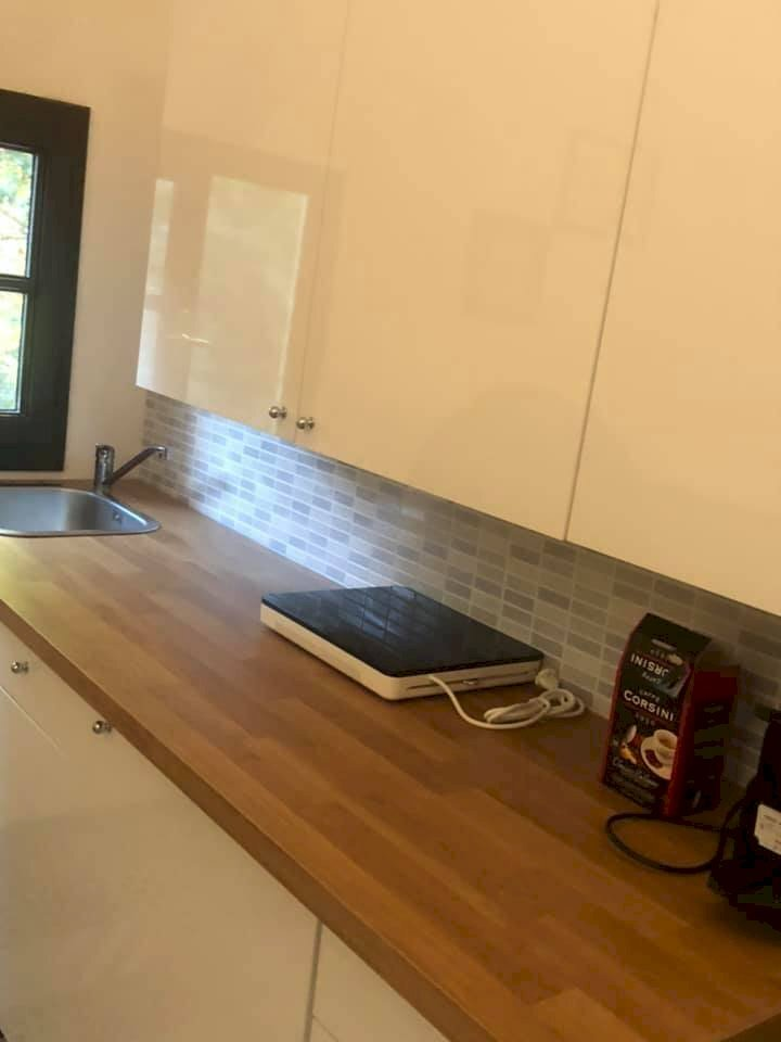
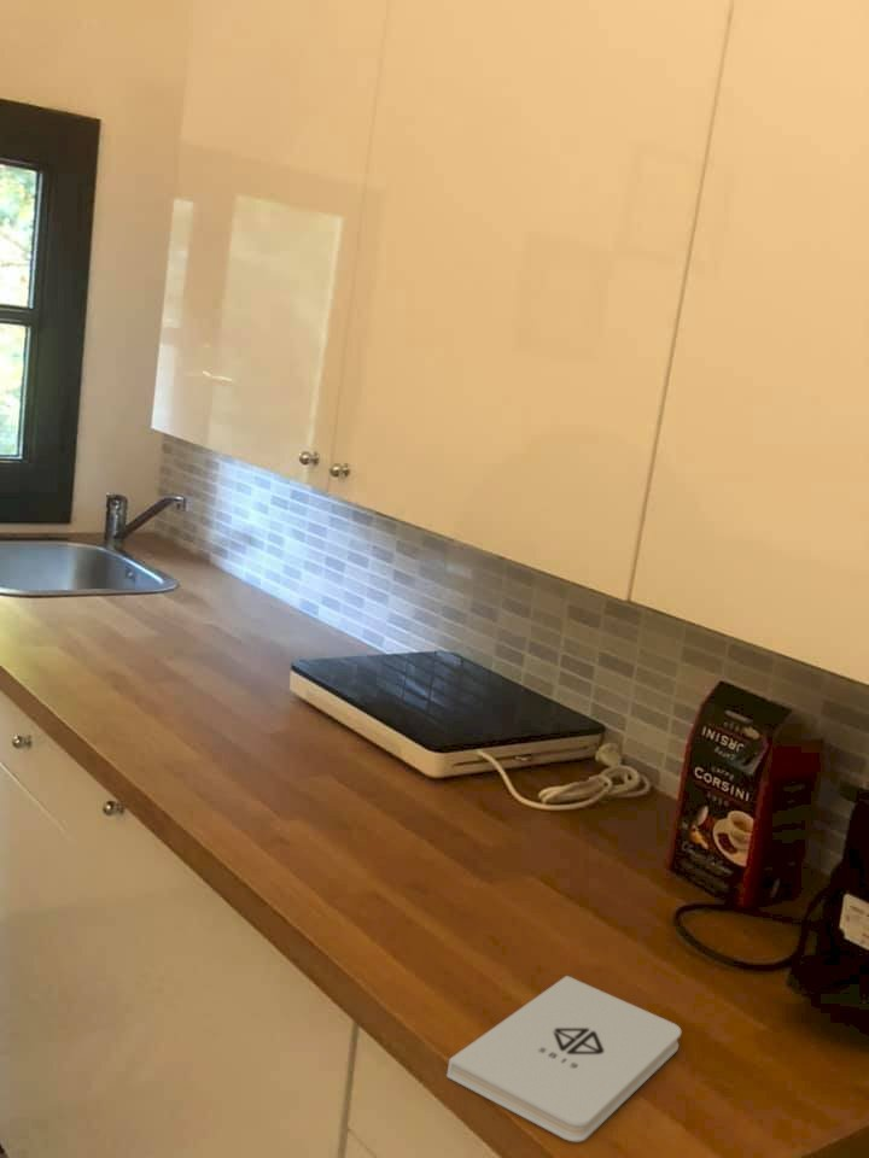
+ notepad (571, 1051)
